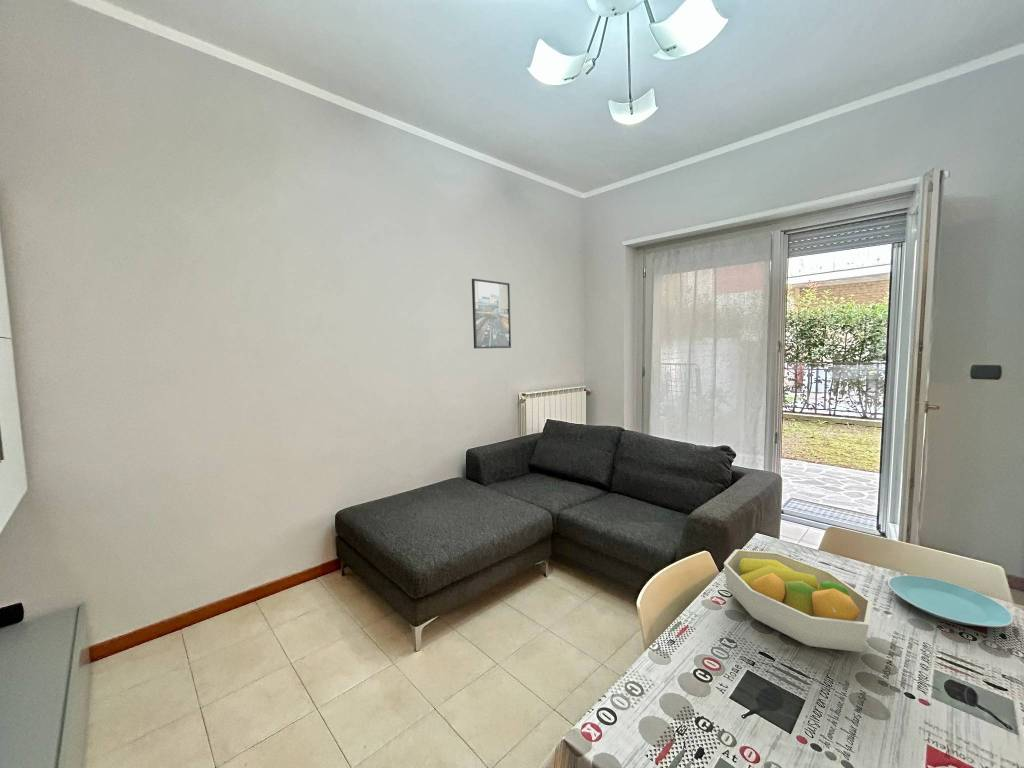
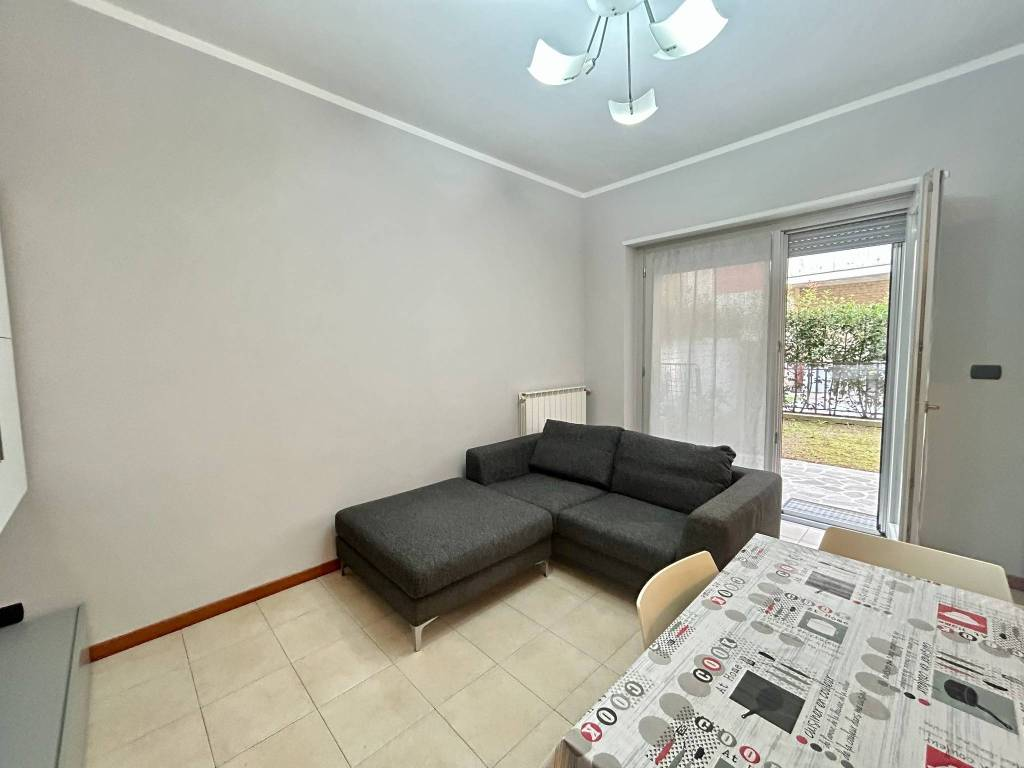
- fruit bowl (791, 590)
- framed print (492, 314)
- plate (945, 602)
